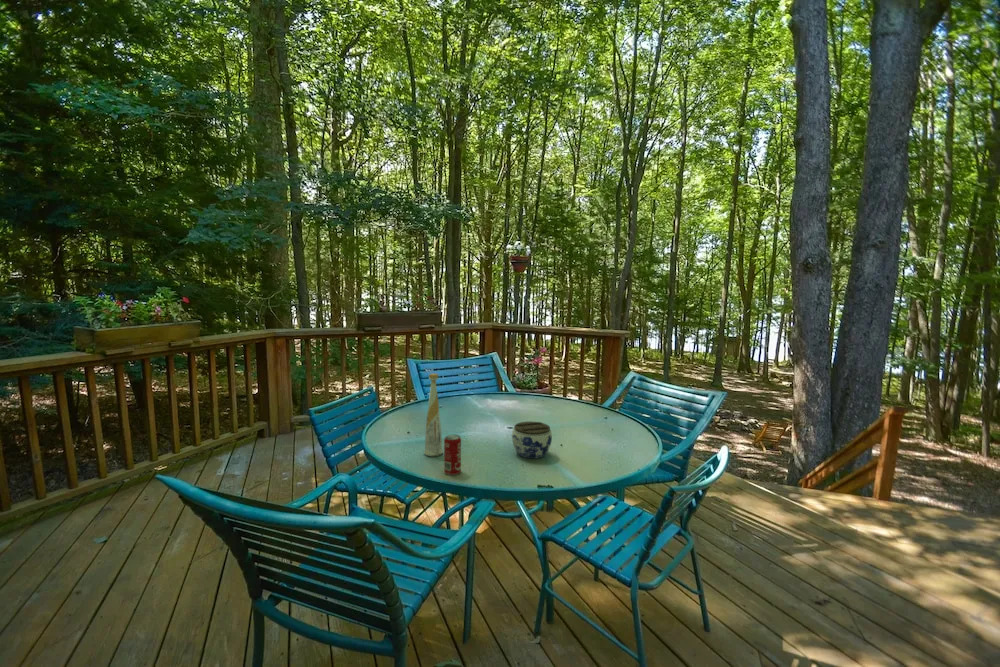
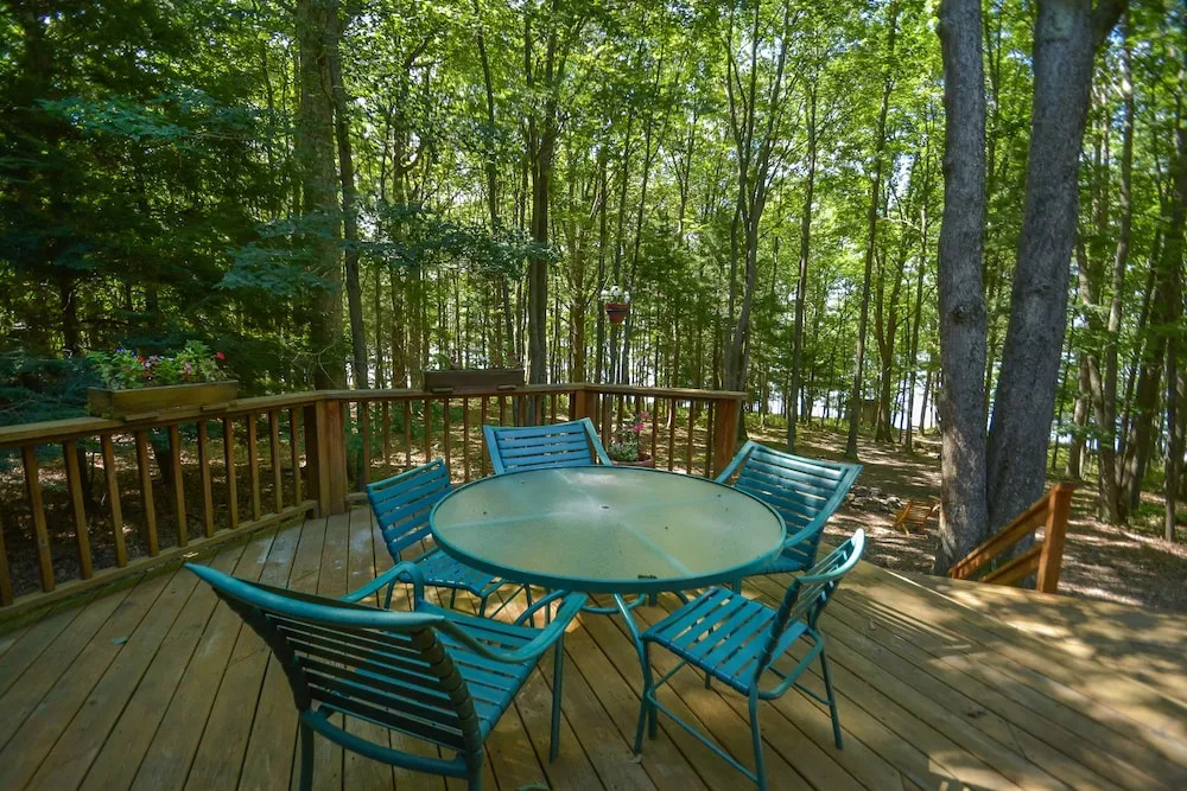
- beverage can (452, 454)
- jar (531, 439)
- bottle (433, 414)
